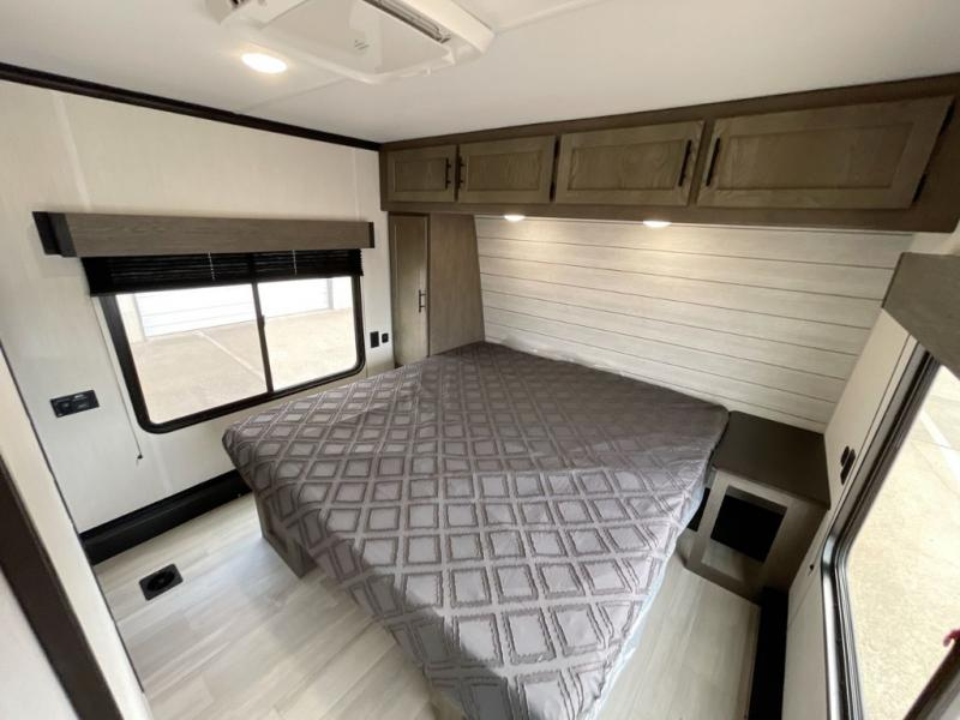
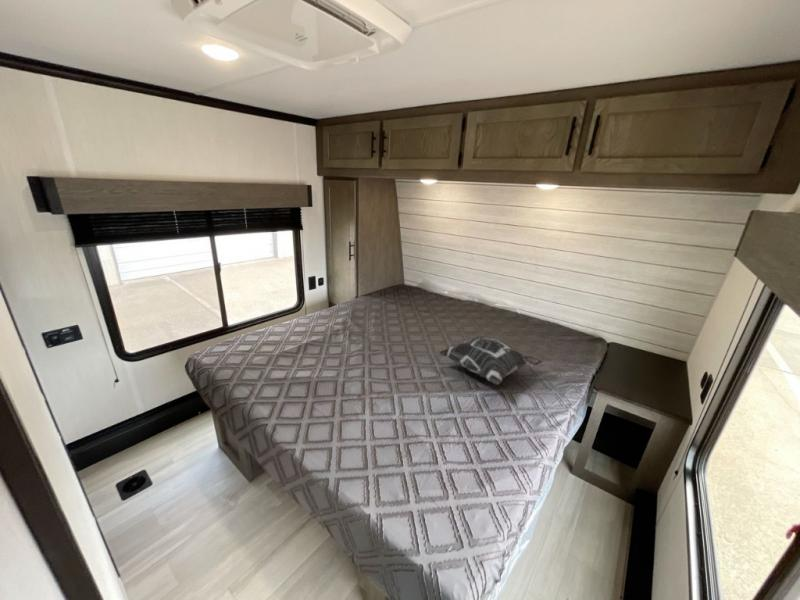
+ decorative pillow (489, 356)
